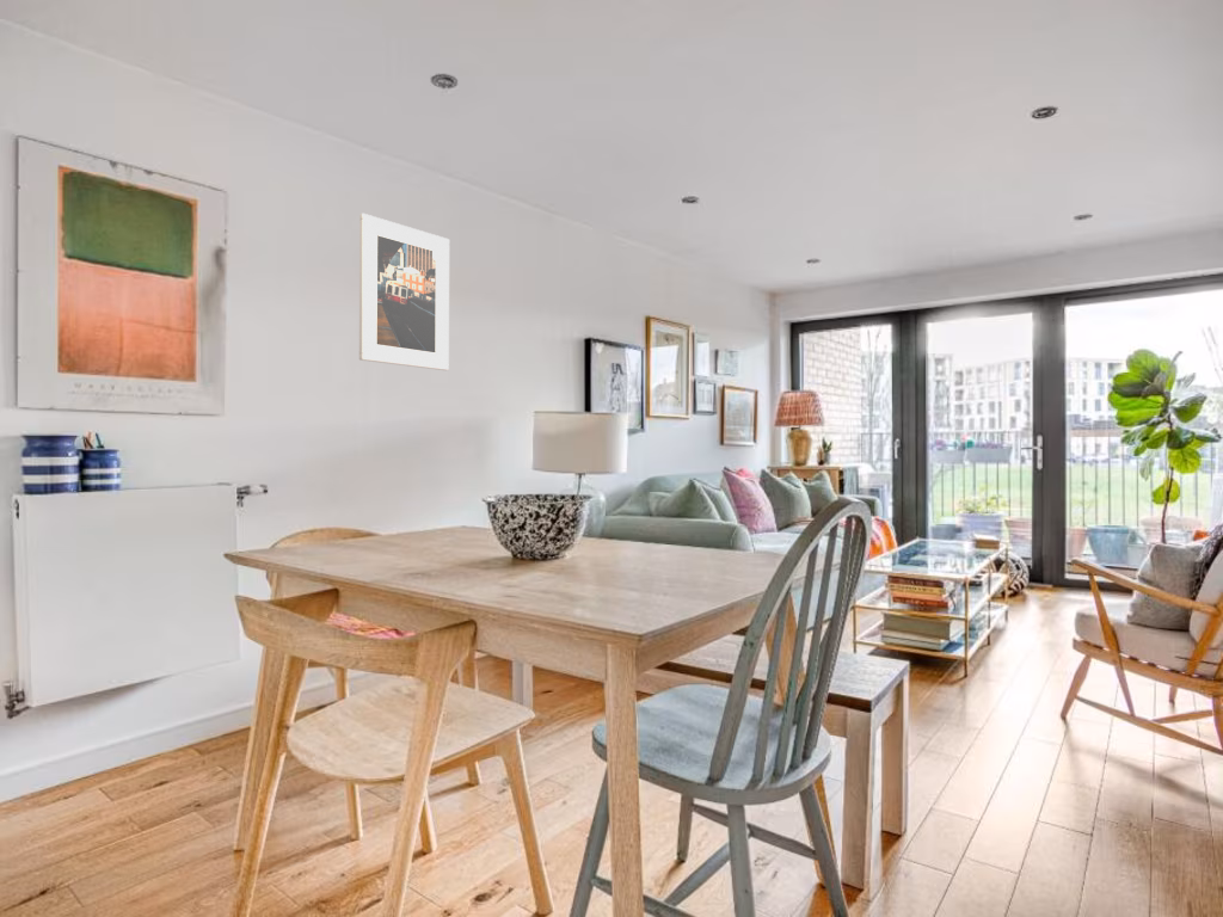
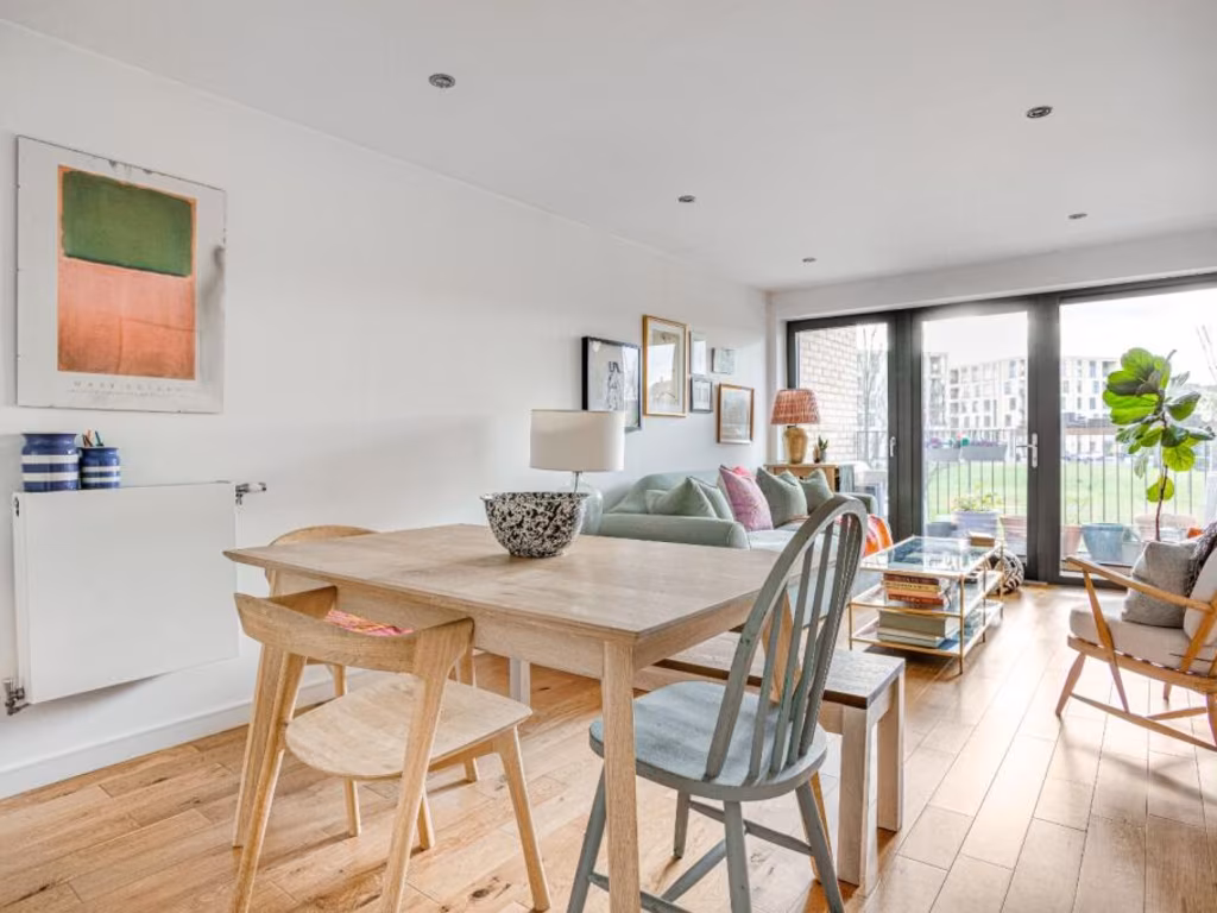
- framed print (406, 296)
